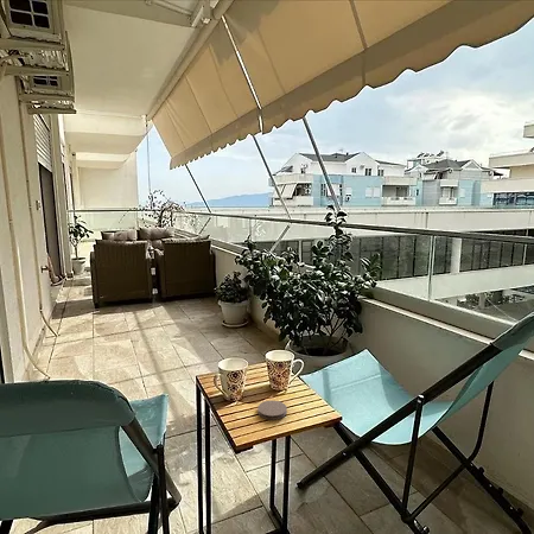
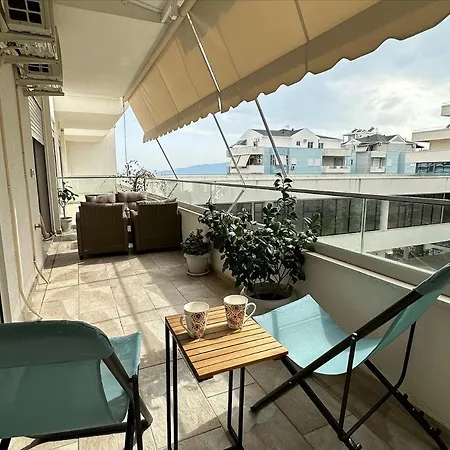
- coaster (272, 409)
